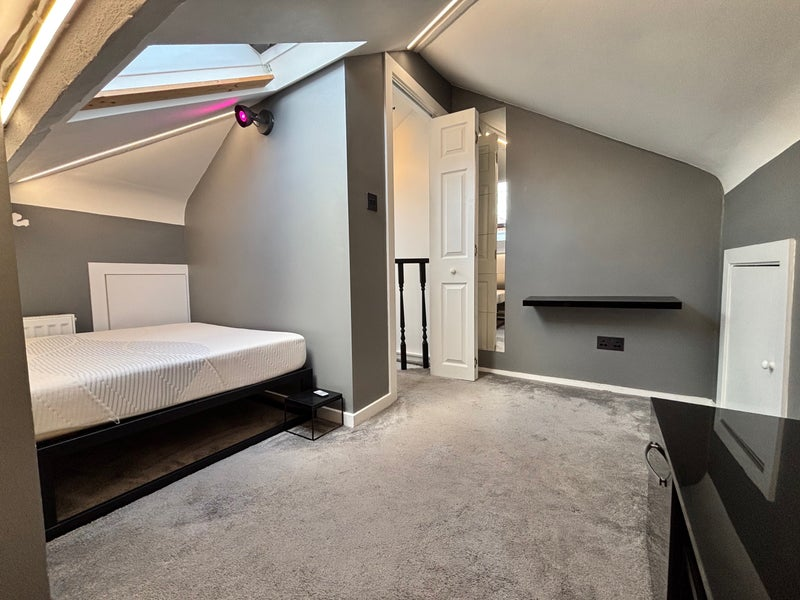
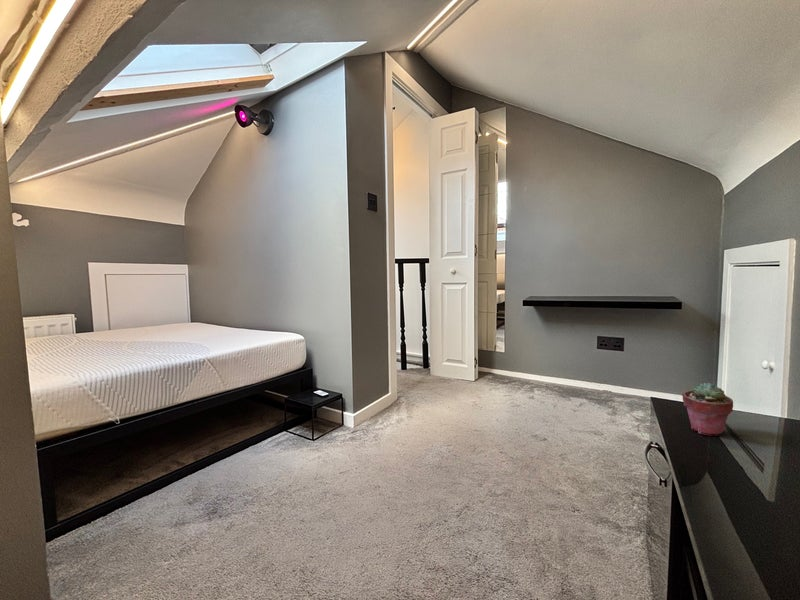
+ potted succulent (706, 406)
